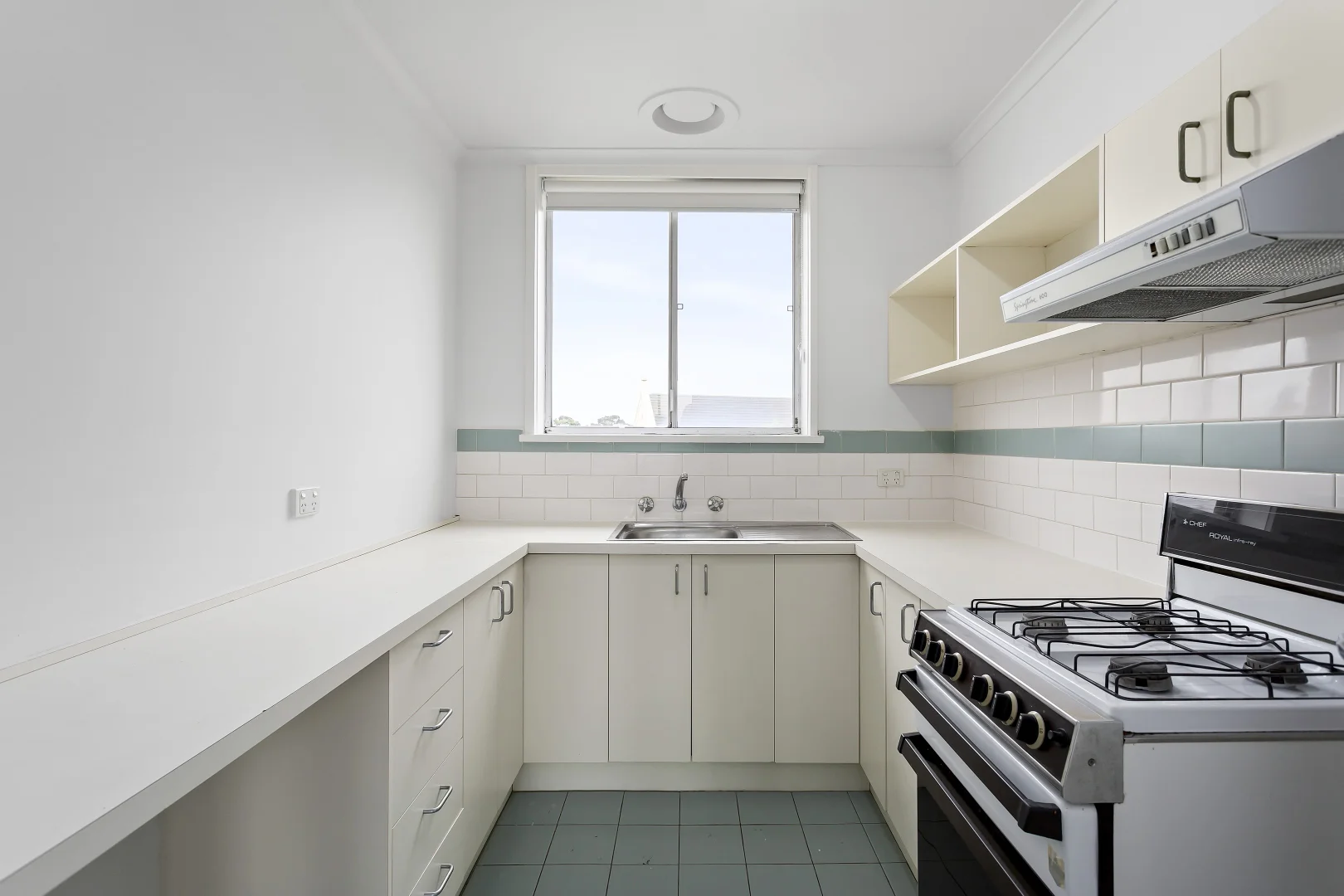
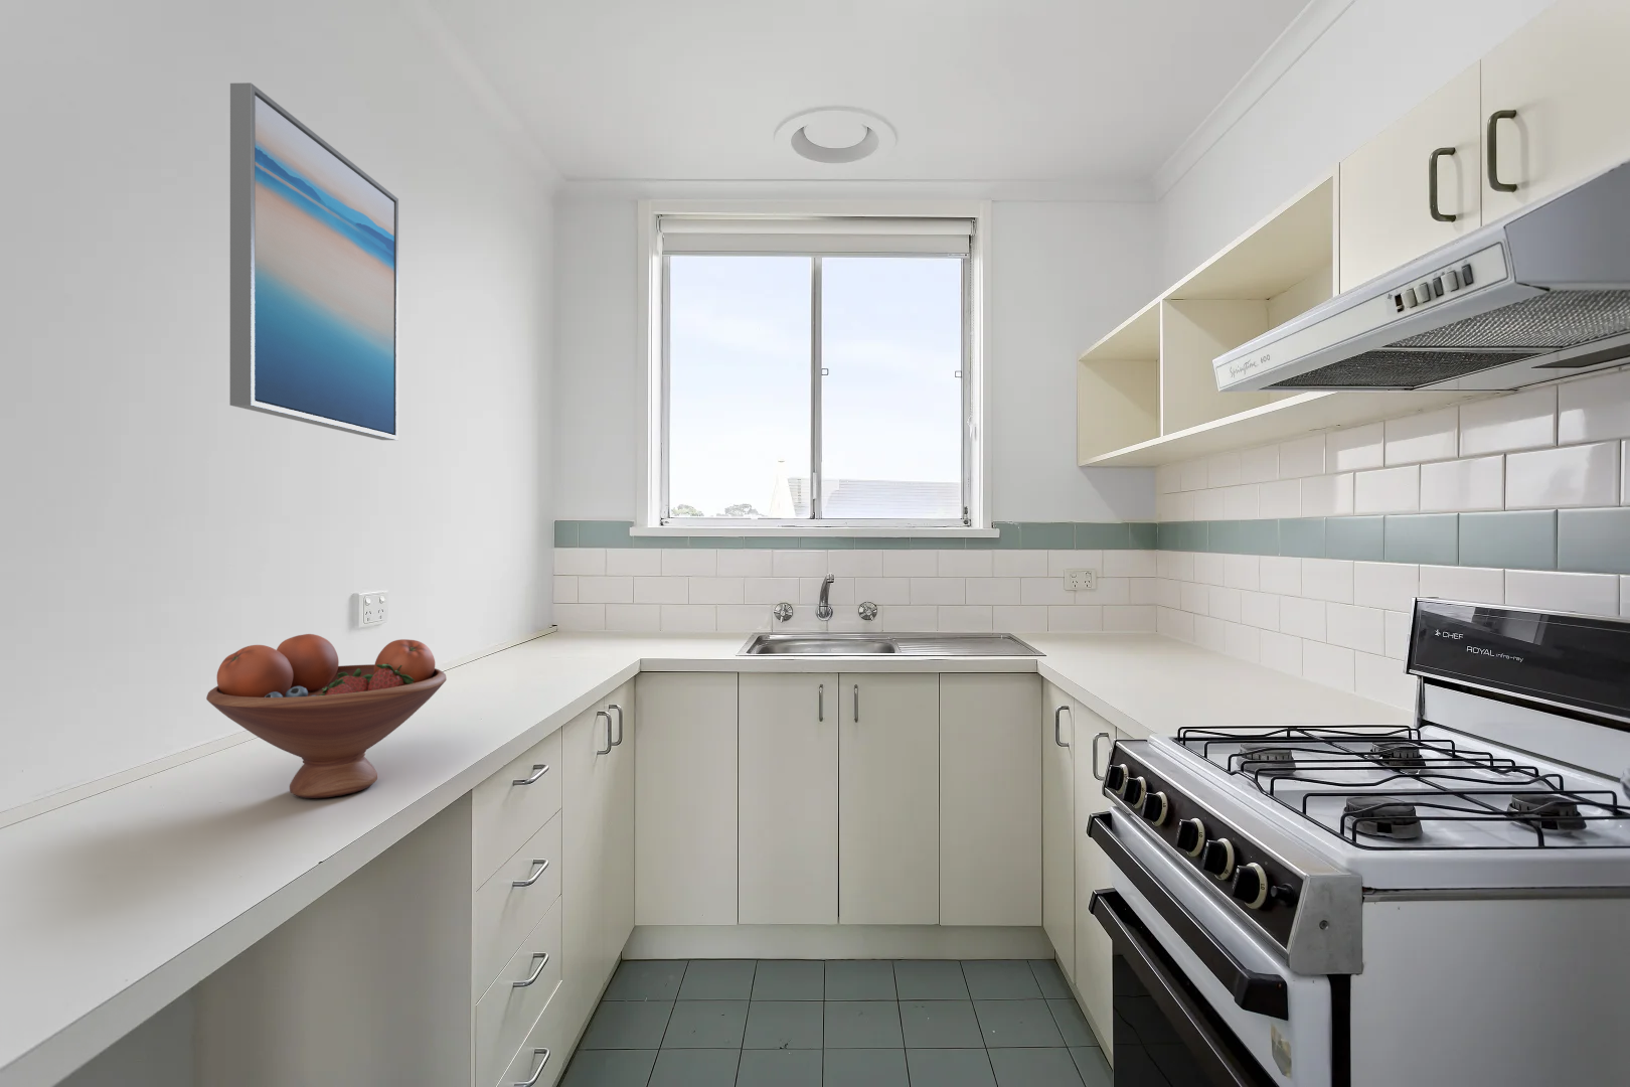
+ wall art (326, 286)
+ fruit bowl (334, 712)
